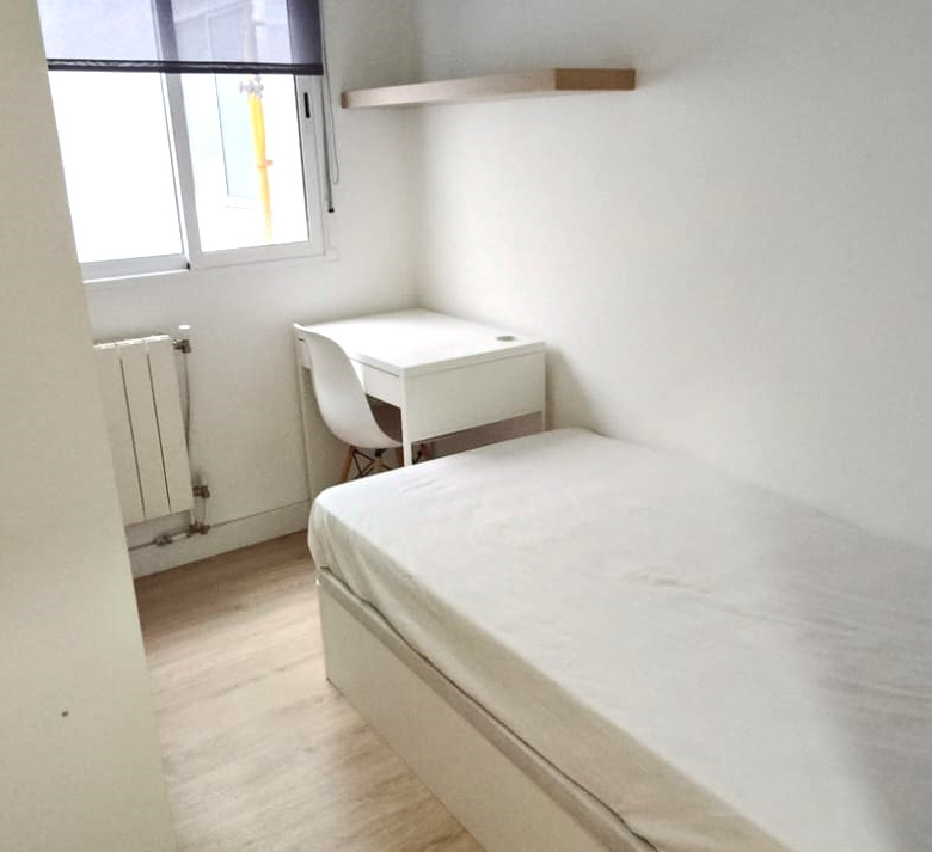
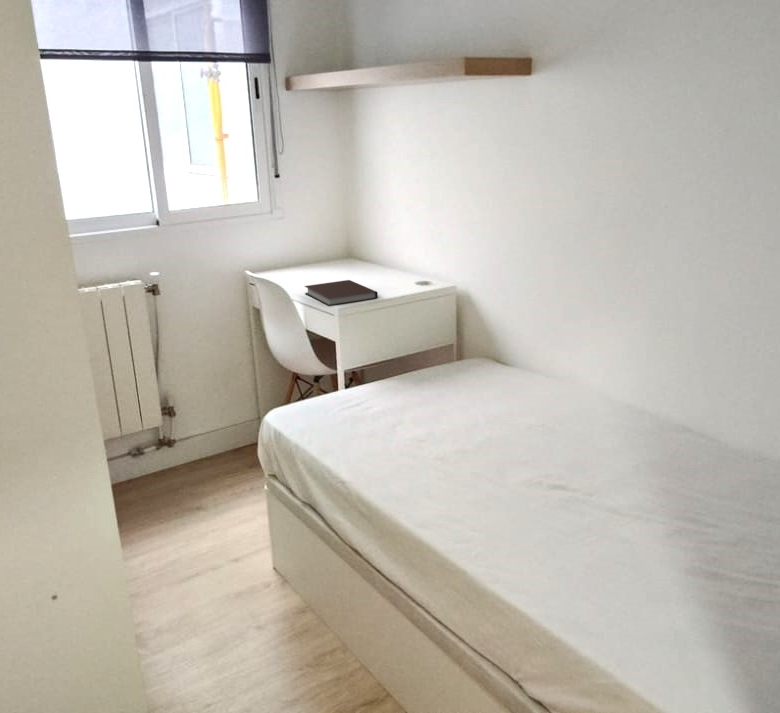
+ notebook (340, 292)
